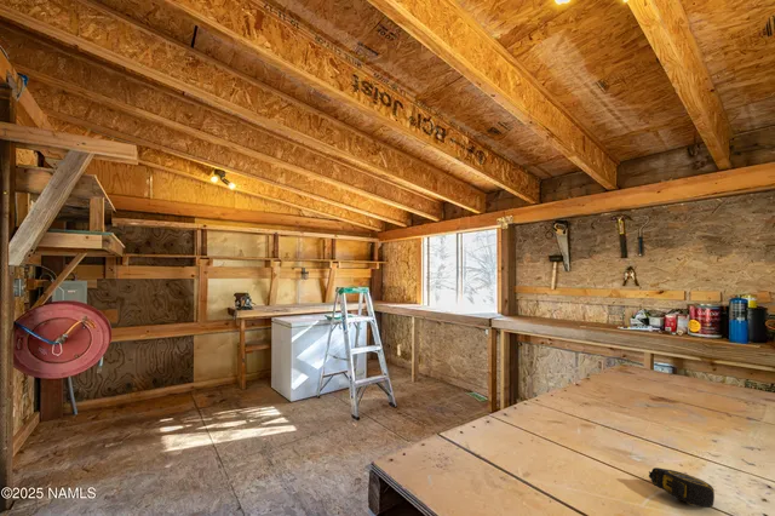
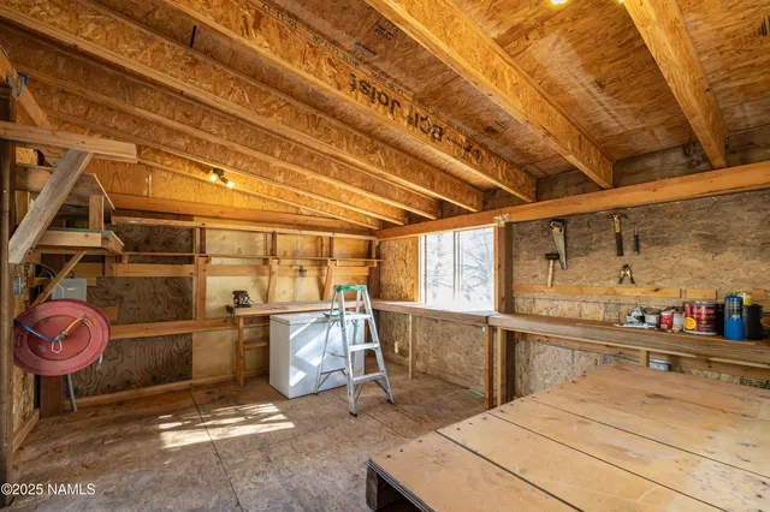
- tape measure (679, 483)
